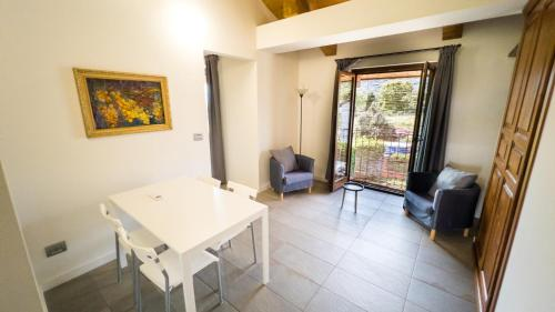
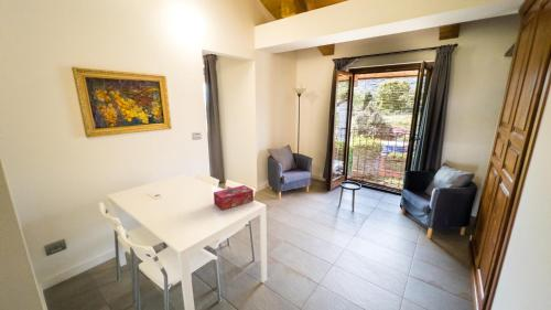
+ tissue box (234, 196)
